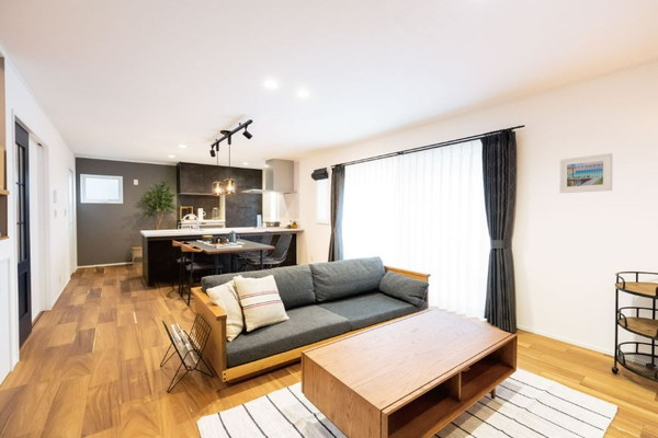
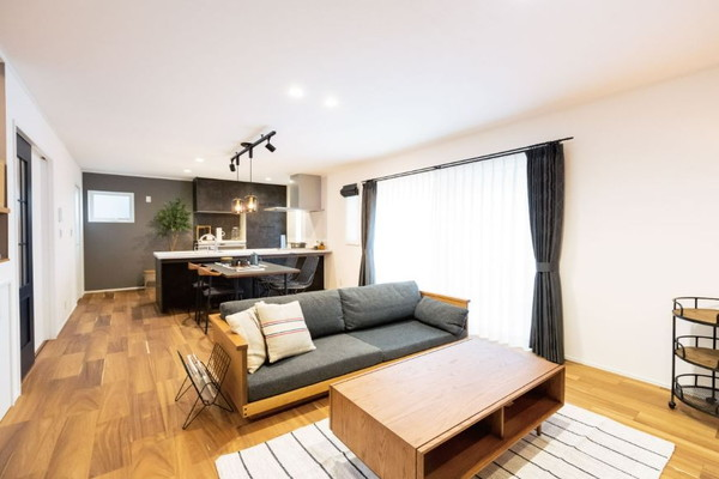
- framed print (585, 174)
